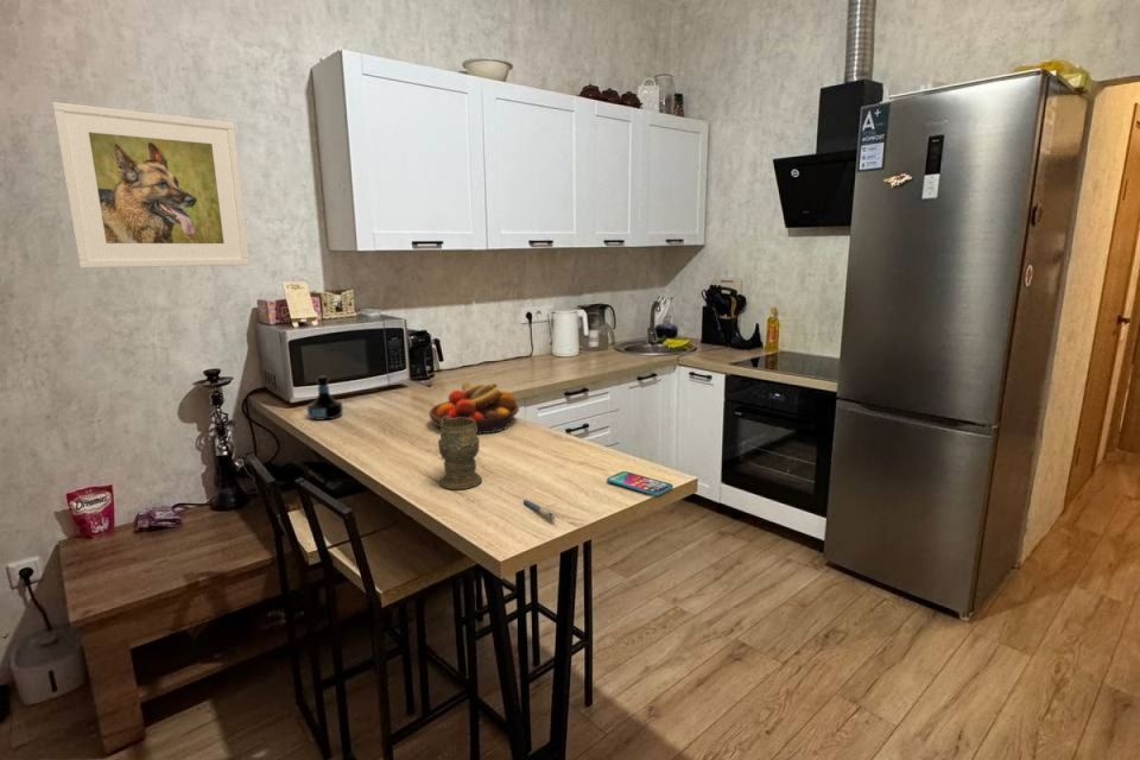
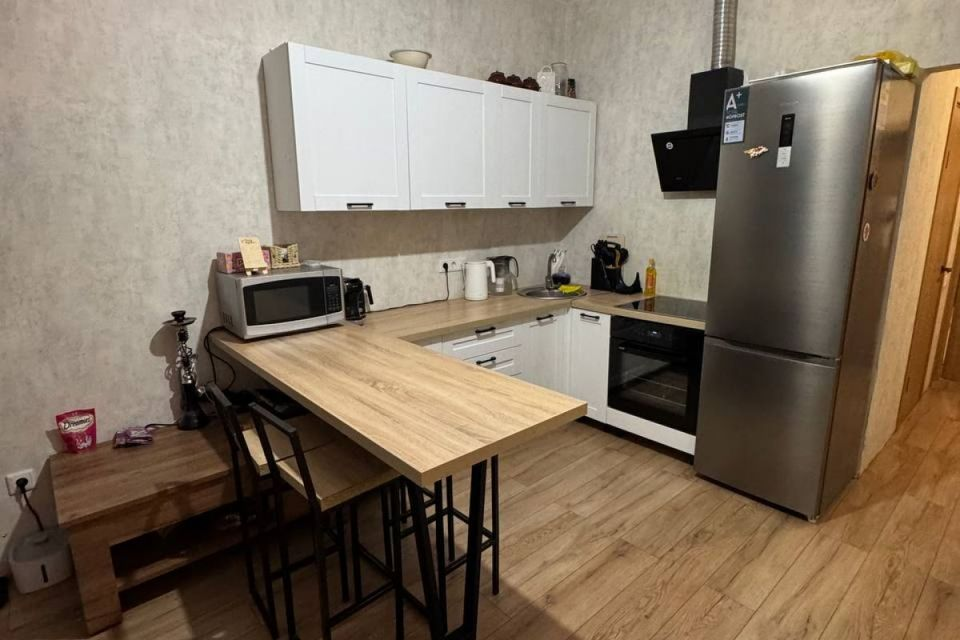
- mug (456, 450)
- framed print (160, 191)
- tequila bottle (323, 395)
- pen (539, 508)
- smartphone (639, 482)
- fruit bowl (473, 404)
